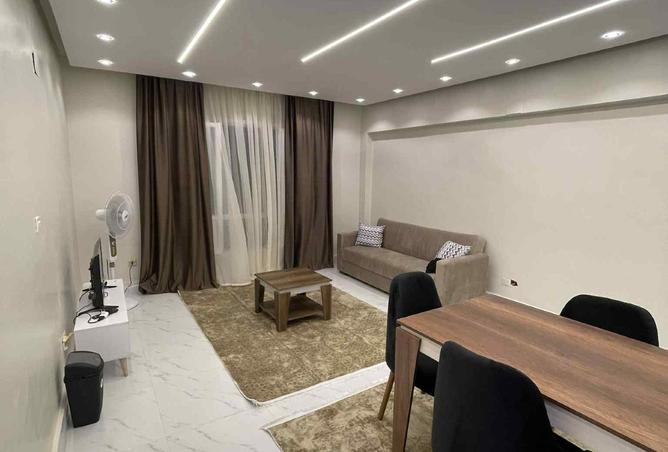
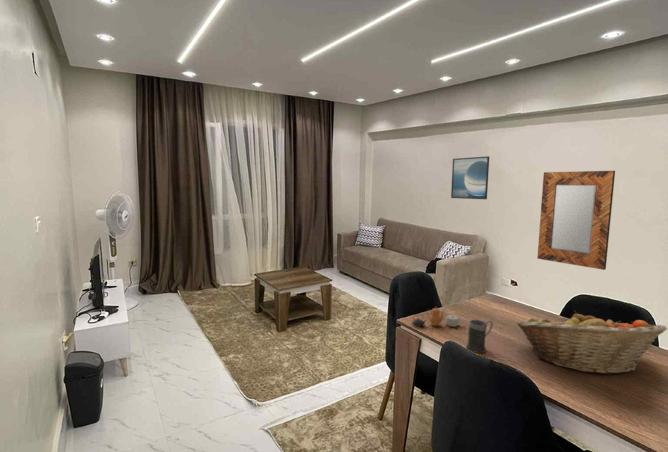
+ home mirror (573, 218)
+ fruit basket (585, 335)
+ teapot (436, 315)
+ mug (480, 334)
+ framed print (469, 178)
